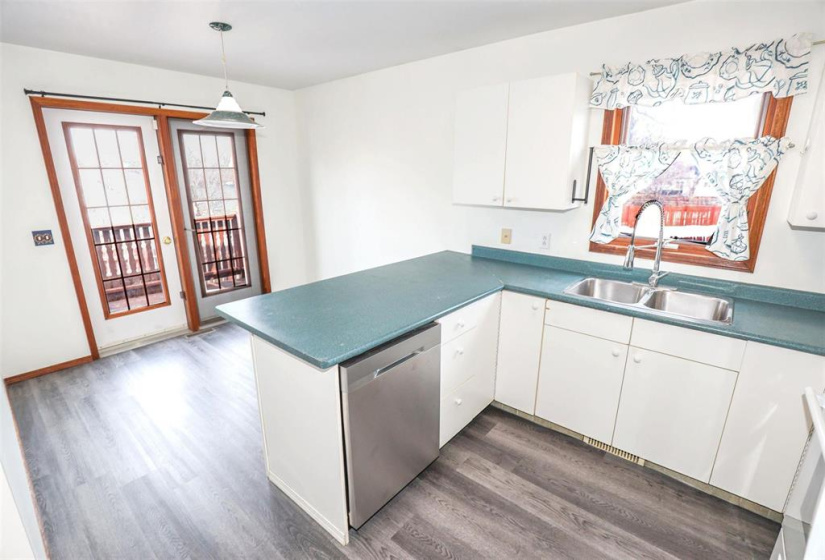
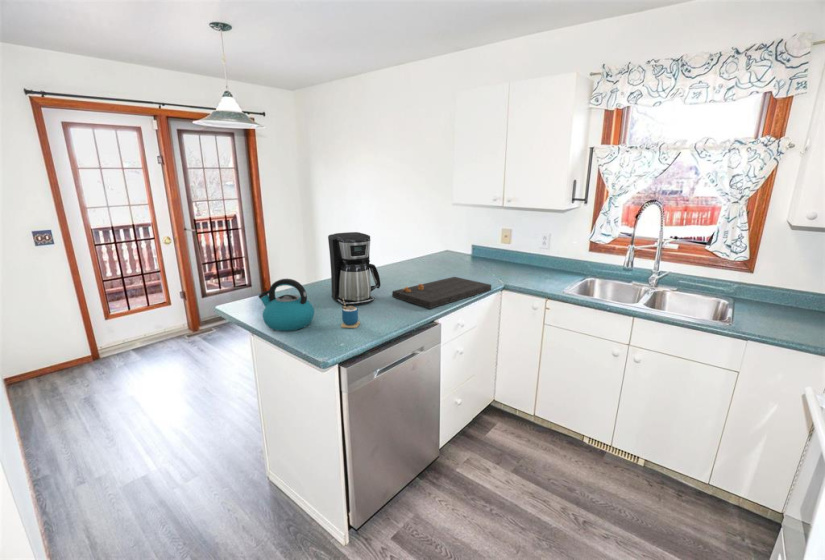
+ cup (350, 311)
+ coffee maker (354, 265)
+ kettle (284, 301)
+ cutting board (443, 287)
